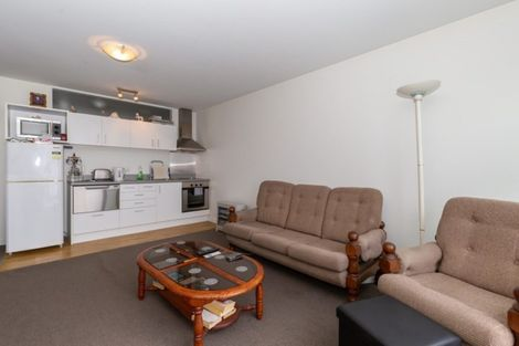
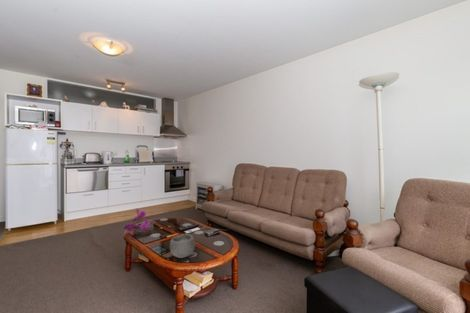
+ bowl (182, 246)
+ flower (137, 221)
